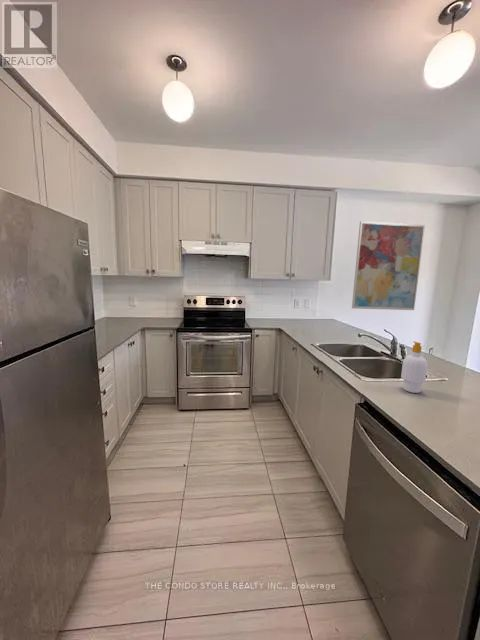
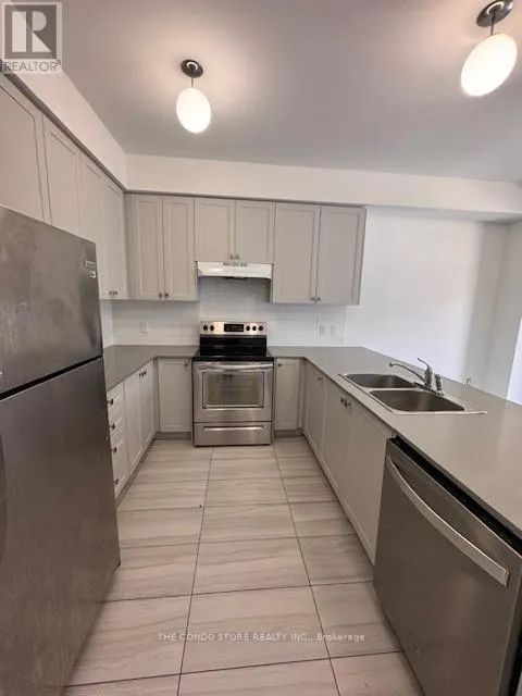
- wall art (387, 267)
- soap bottle (414, 366)
